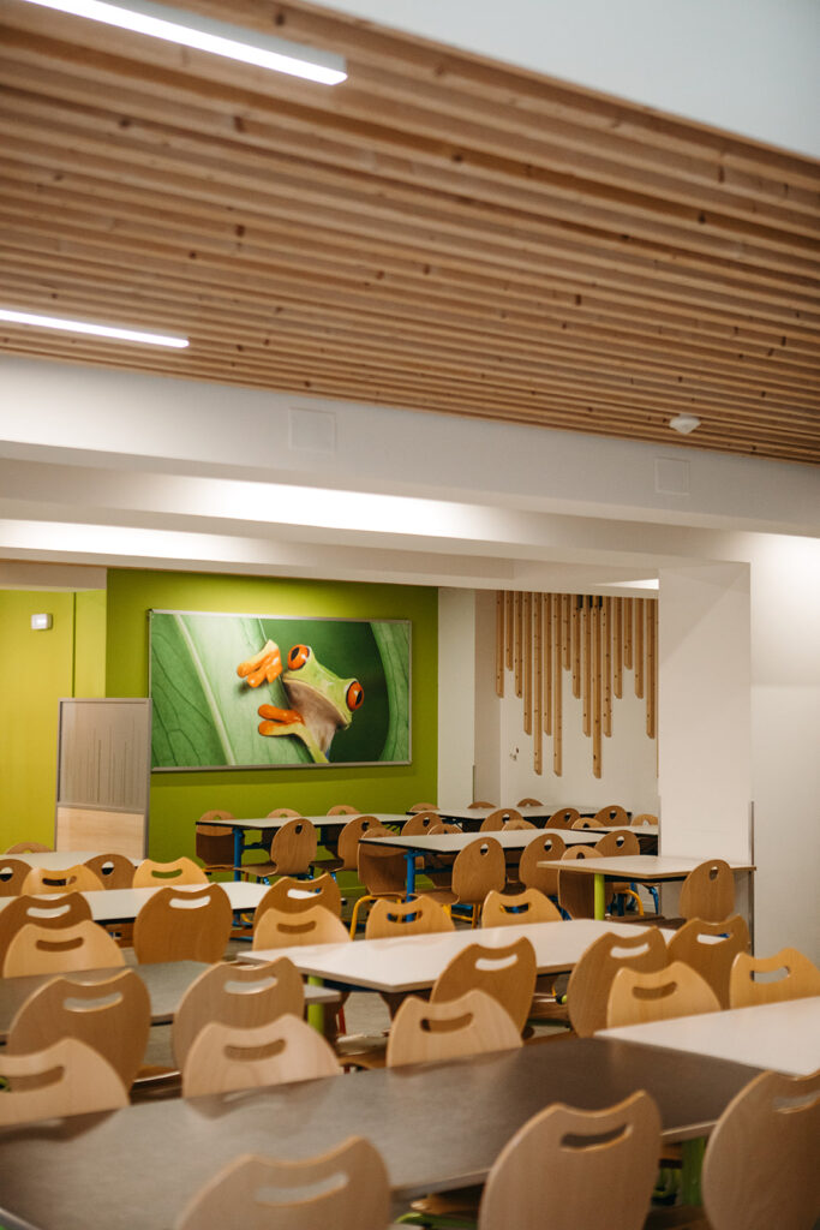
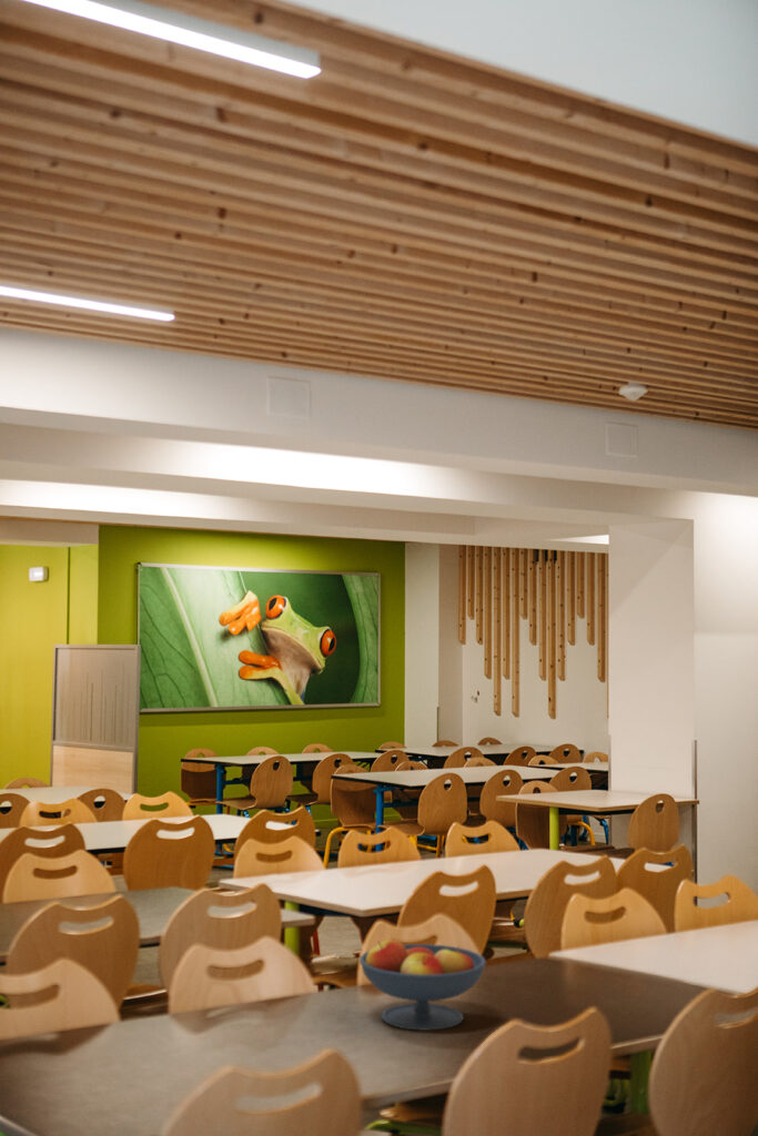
+ fruit bowl (422, 977)
